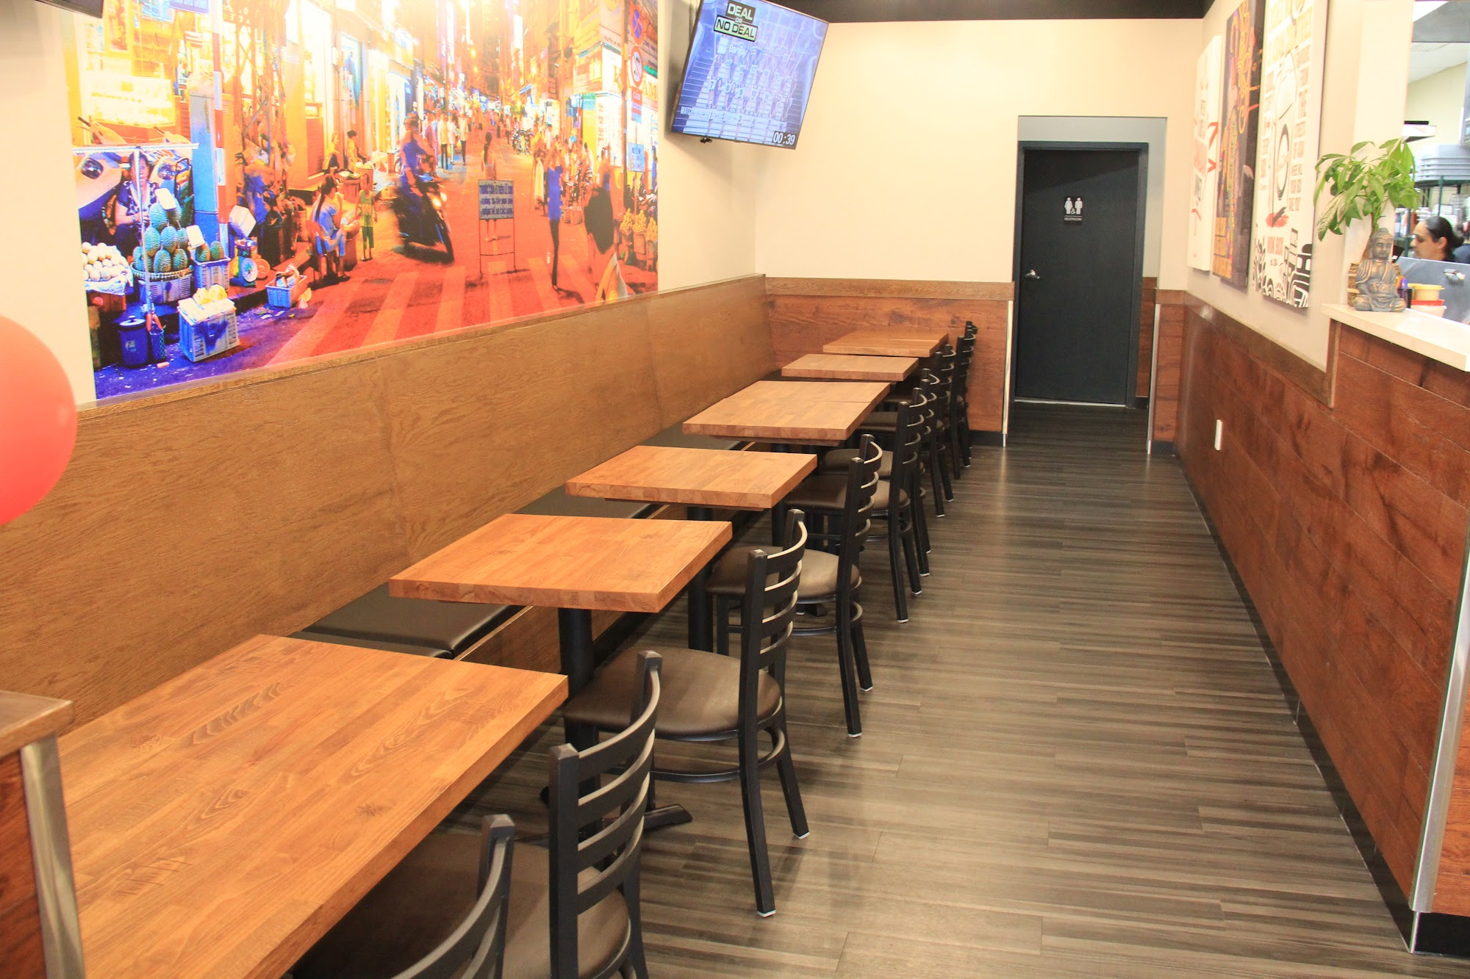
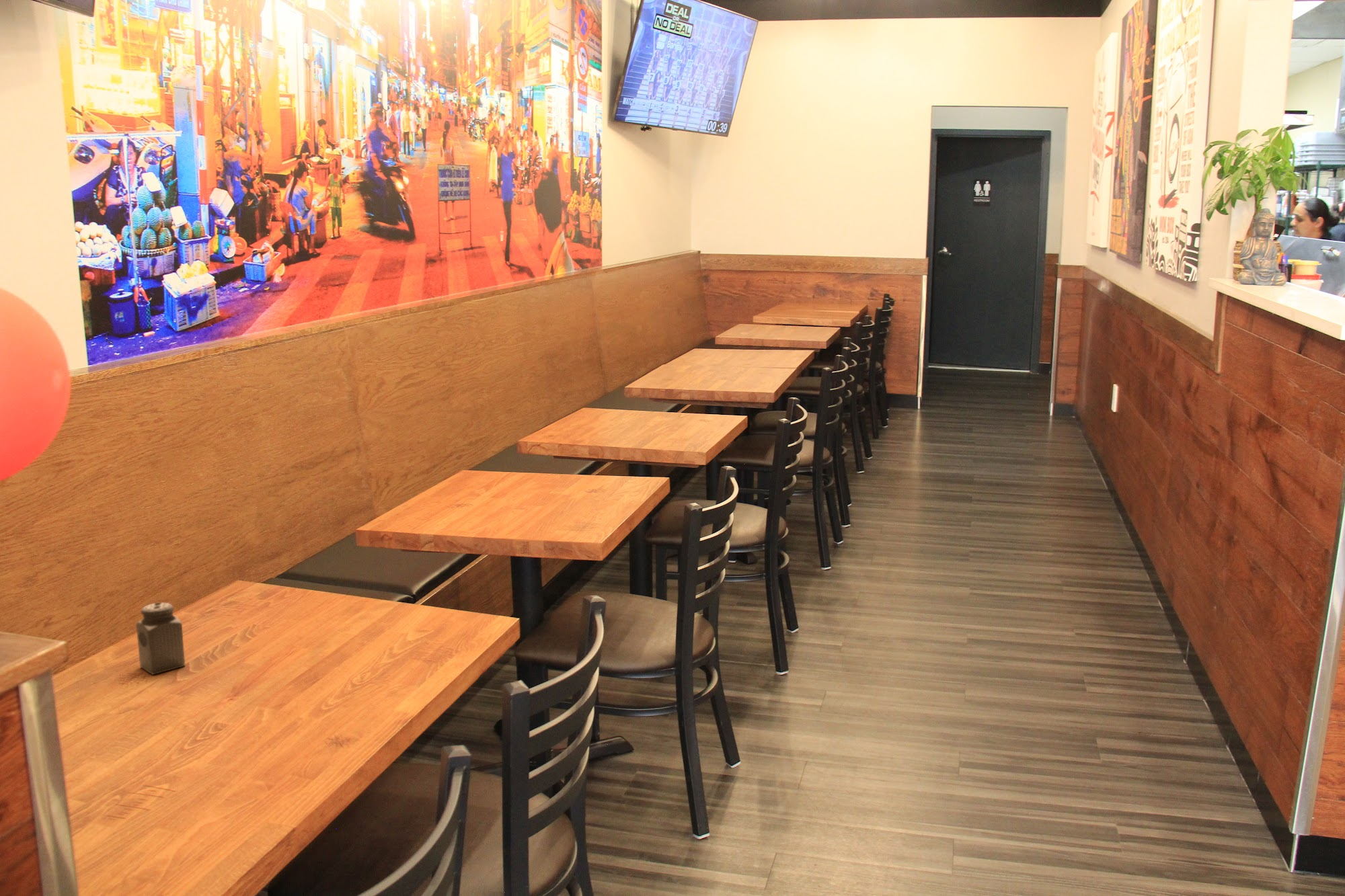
+ salt shaker (160, 635)
